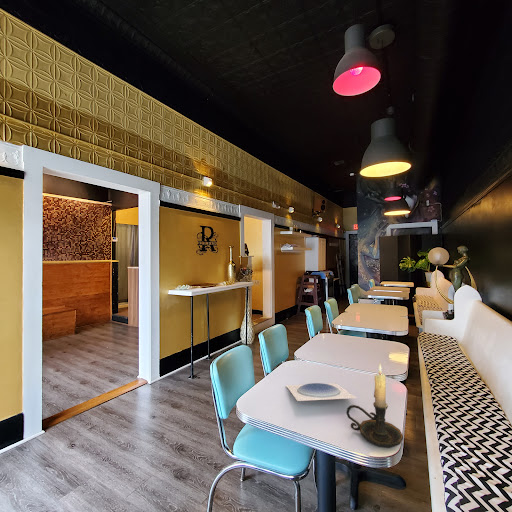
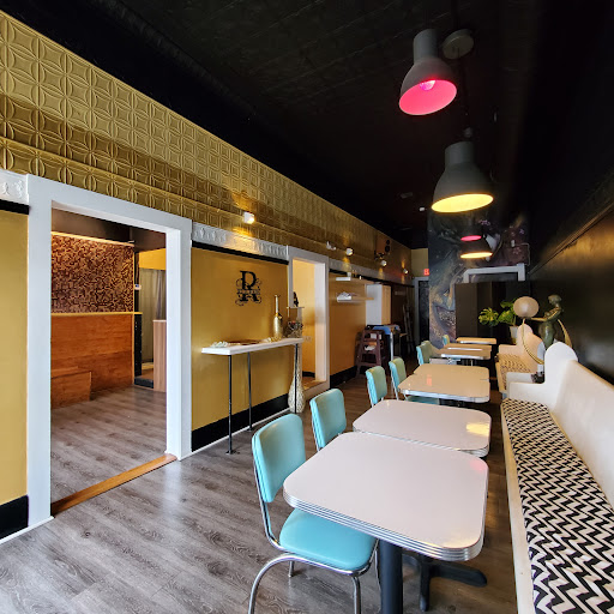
- candle holder (374, 396)
- plate (318, 390)
